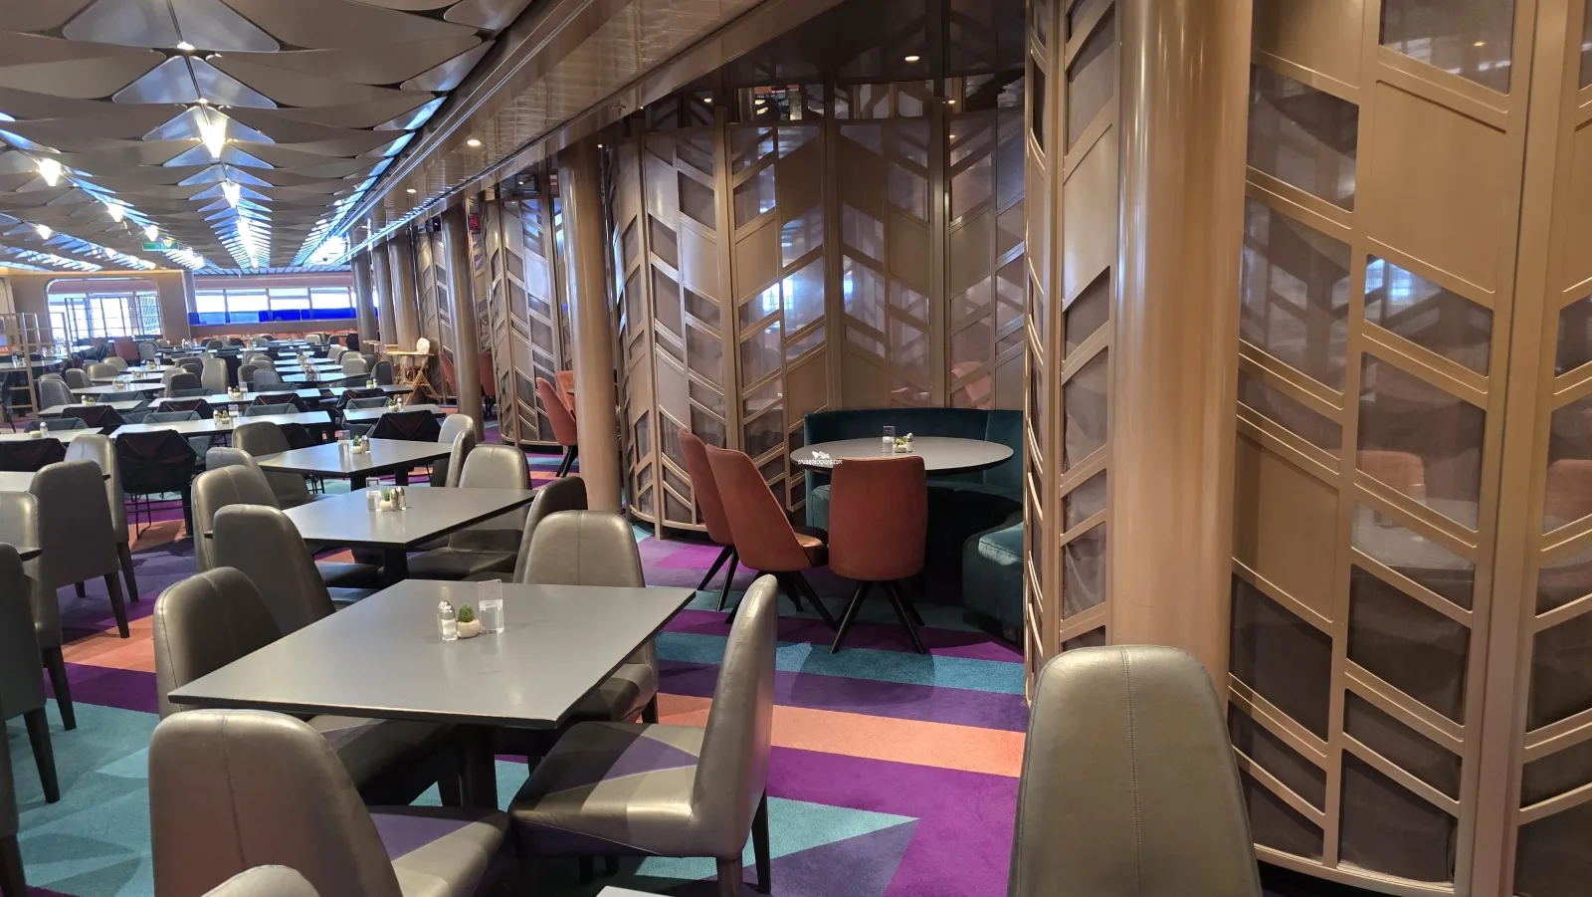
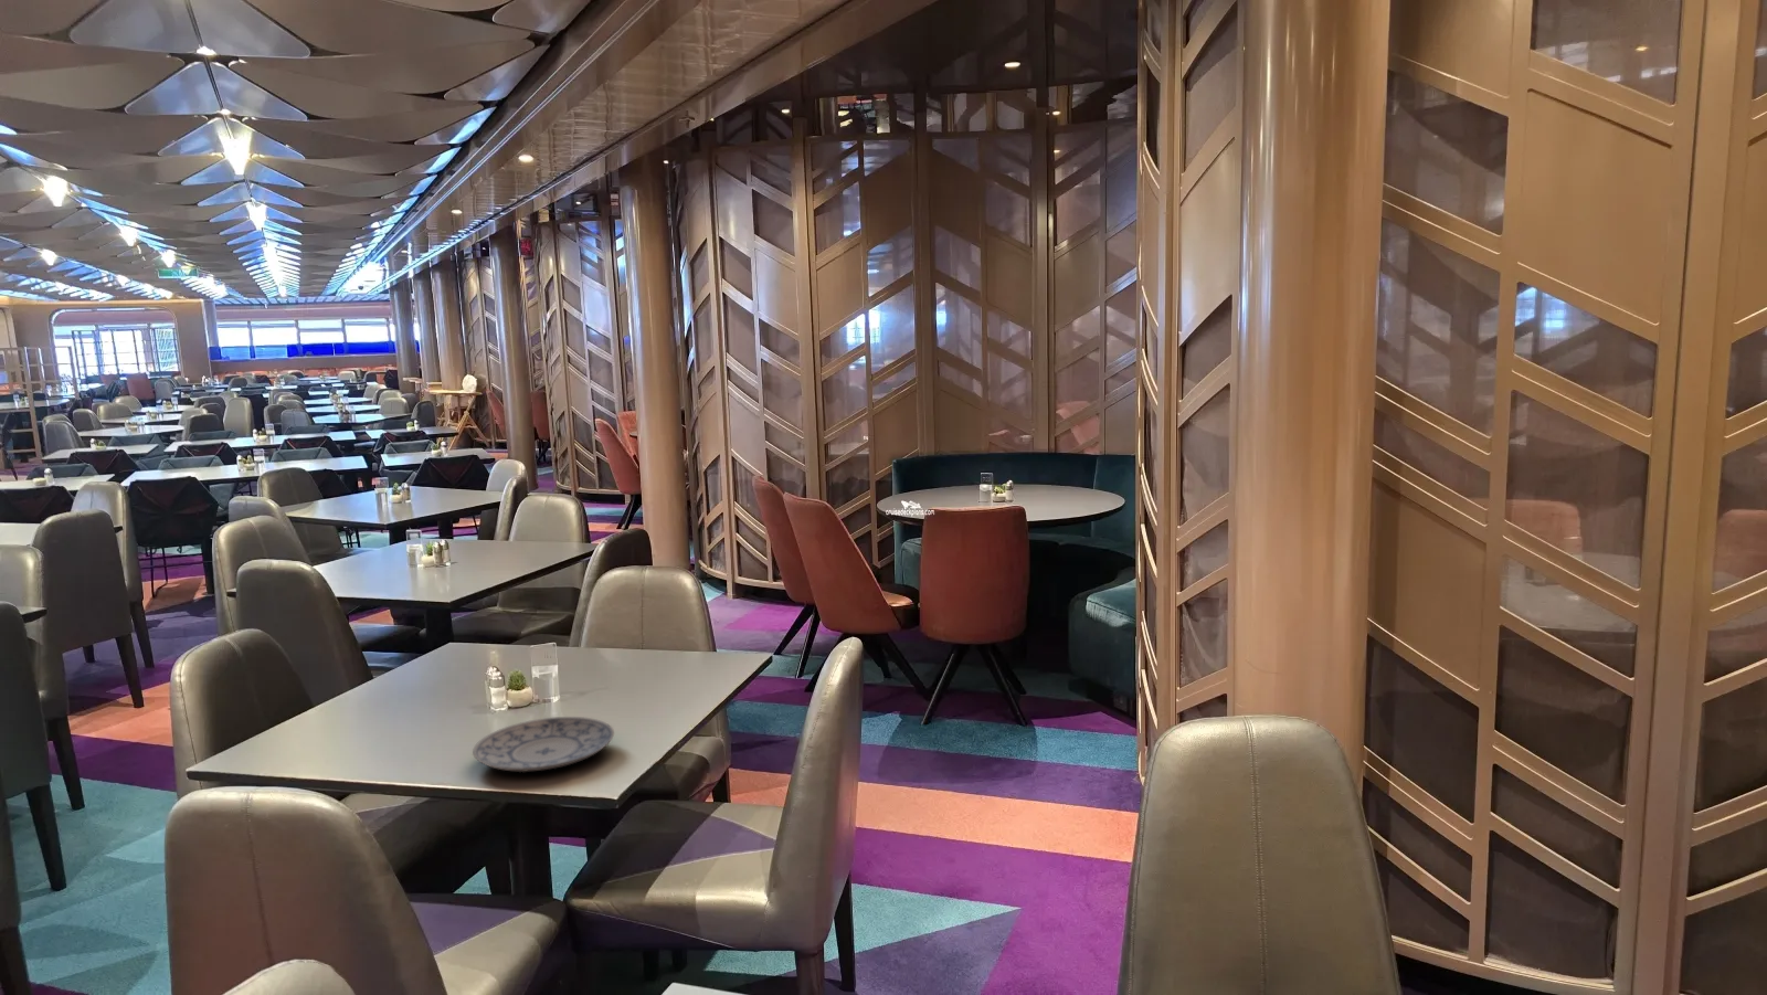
+ plate (545, 746)
